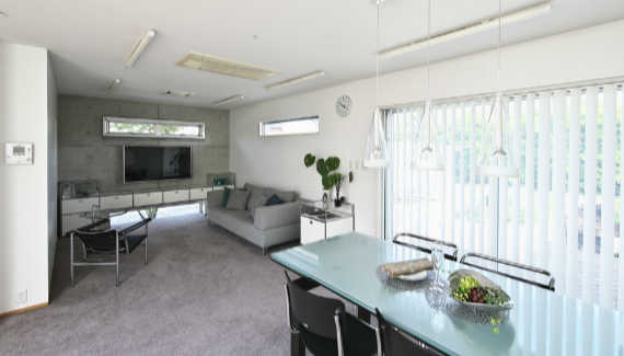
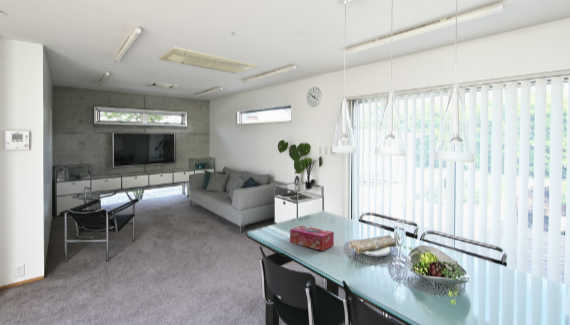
+ tissue box (311, 237)
